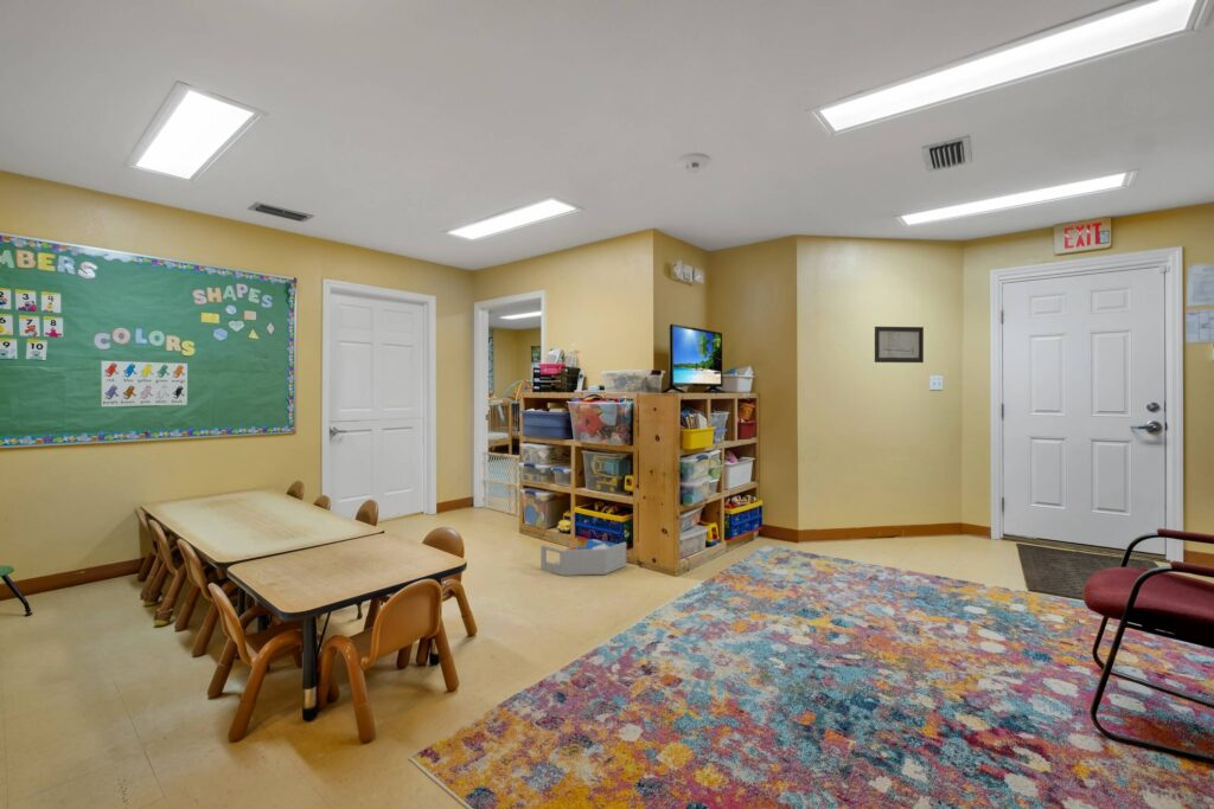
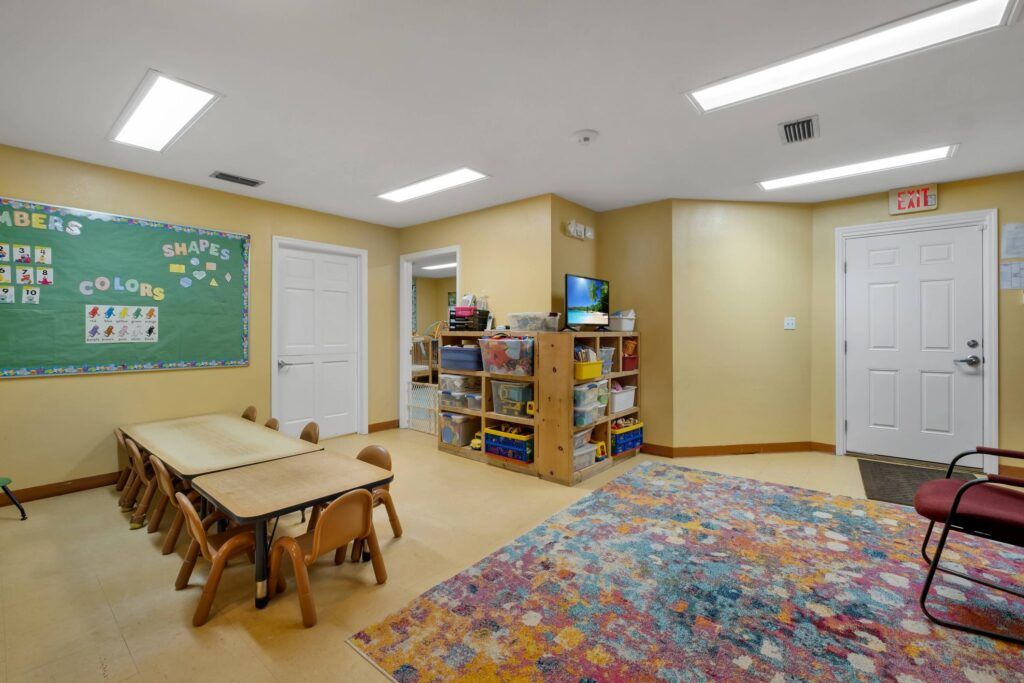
- wall art (899, 343)
- storage bin (583, 556)
